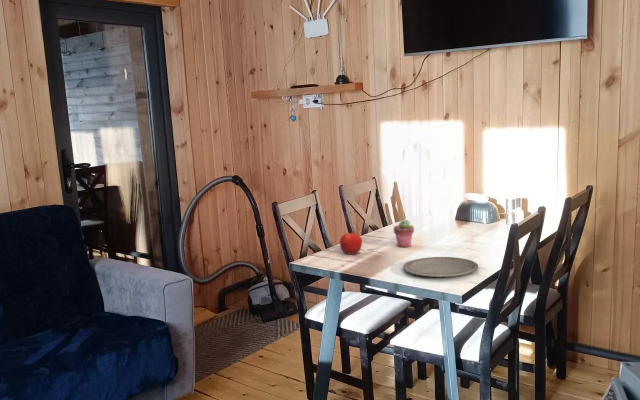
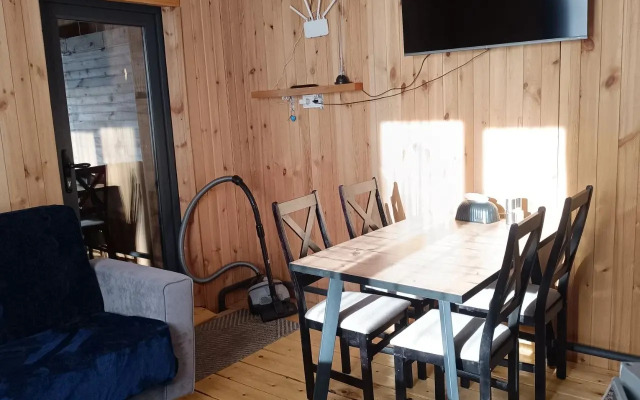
- fruit (350, 242)
- plate (440, 267)
- potted succulent (403, 232)
